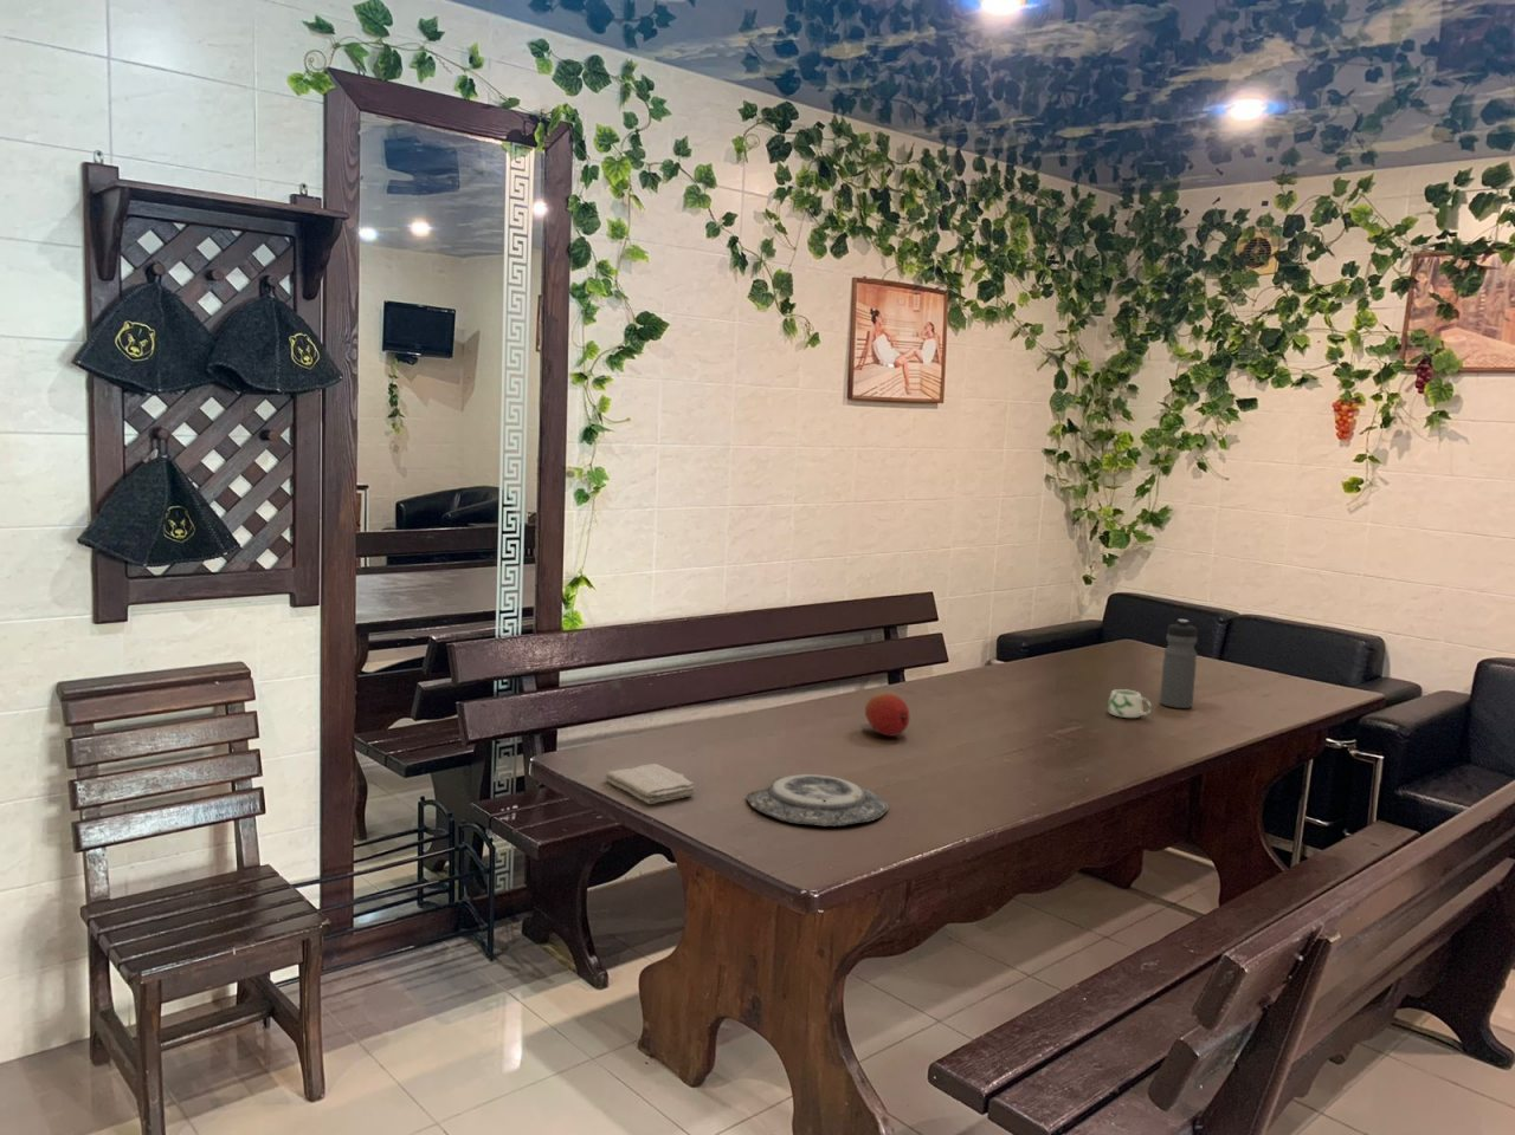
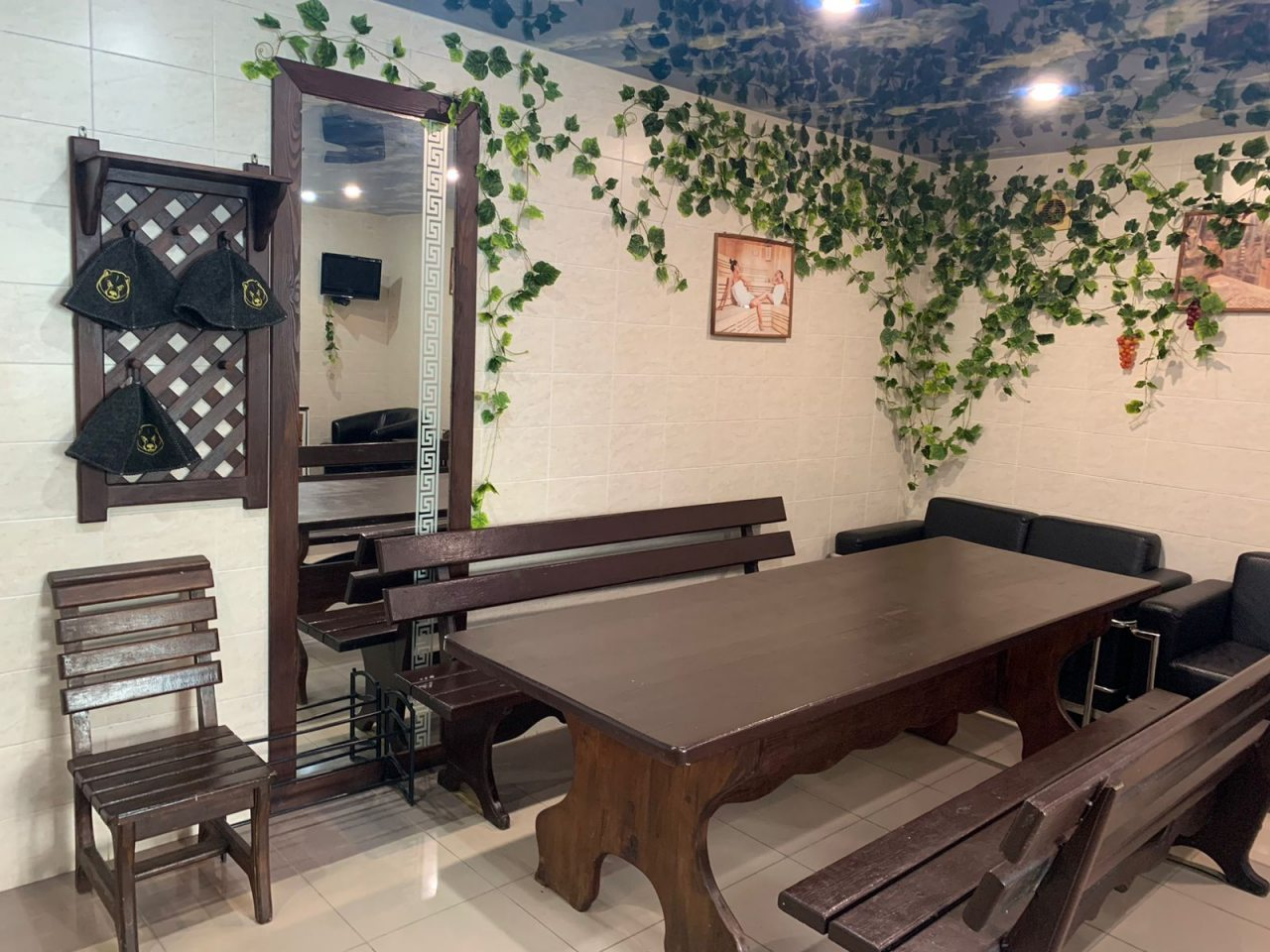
- fruit (886, 714)
- water bottle (1179, 662)
- washcloth (650, 781)
- plate (817, 793)
- mug (1131, 705)
